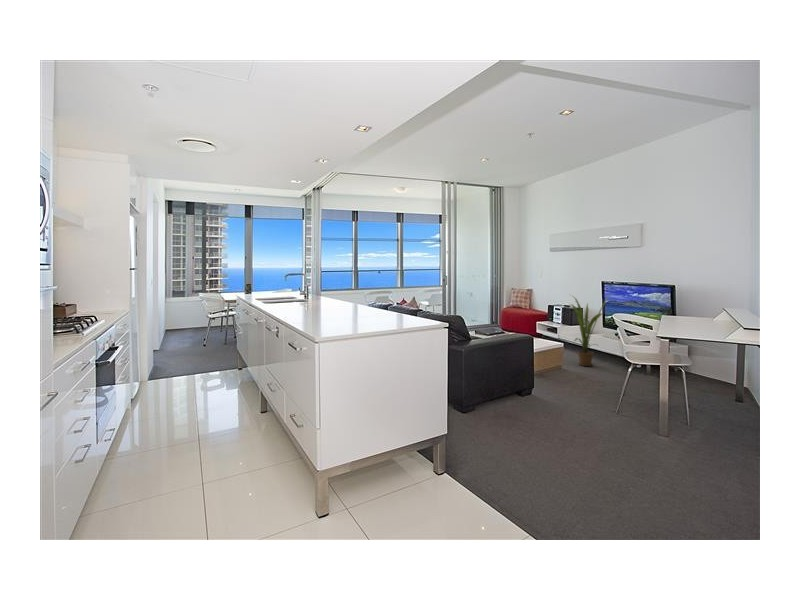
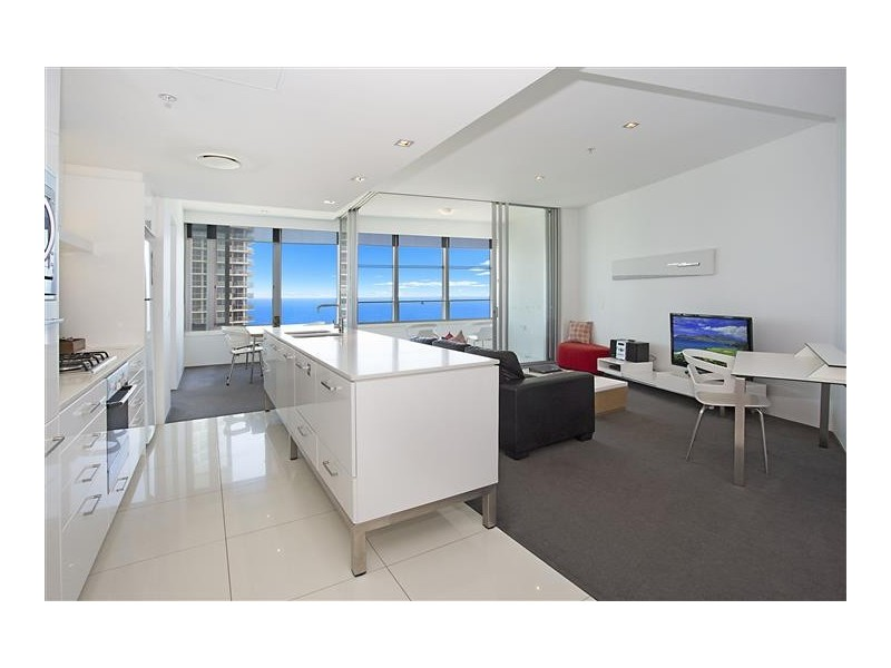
- house plant (581, 329)
